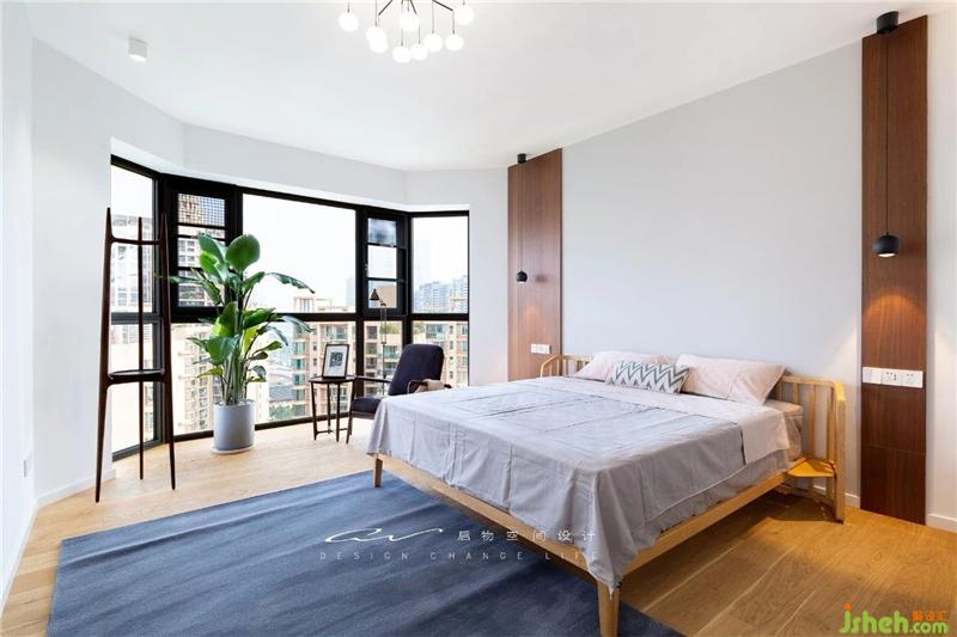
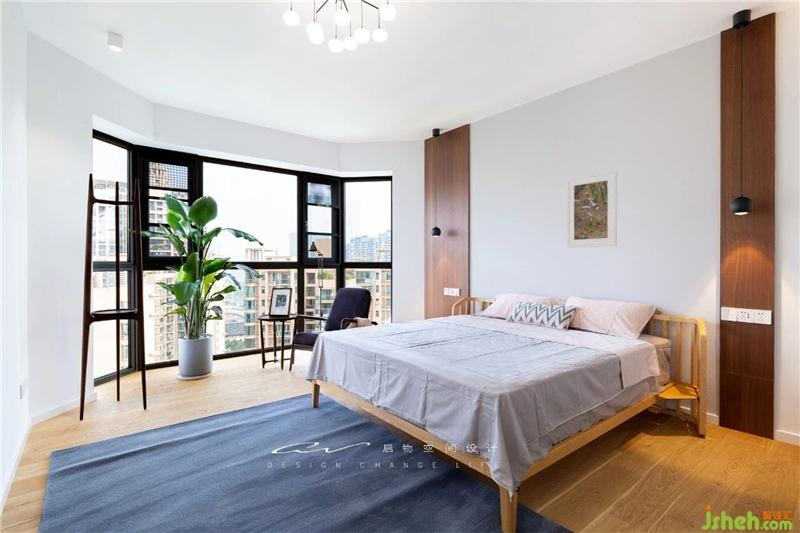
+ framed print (590, 211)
